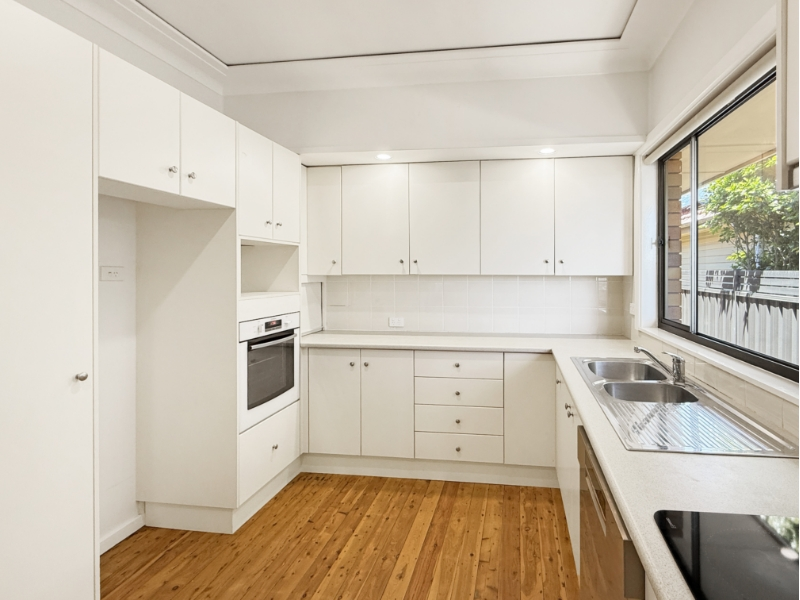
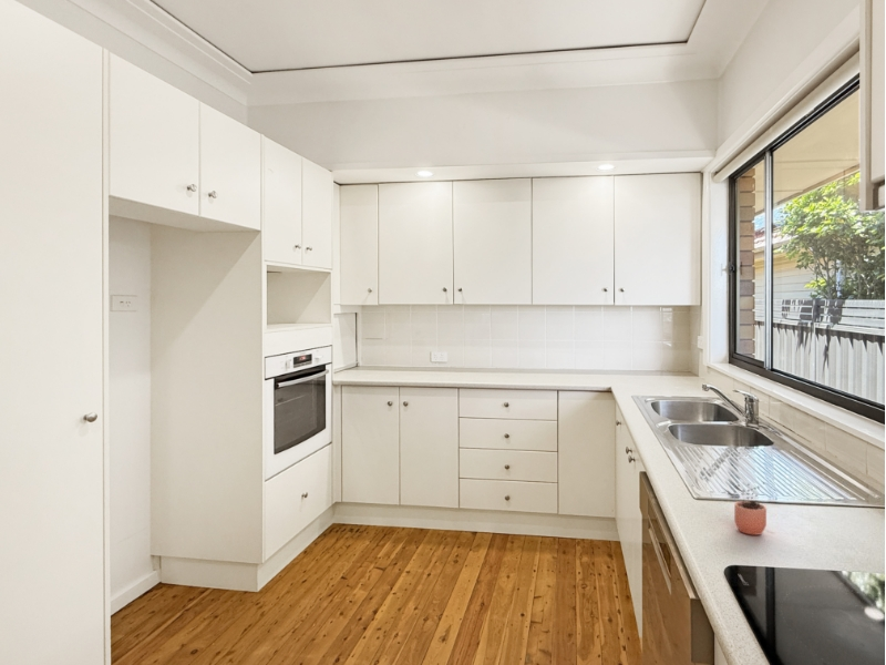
+ cocoa (749, 504)
